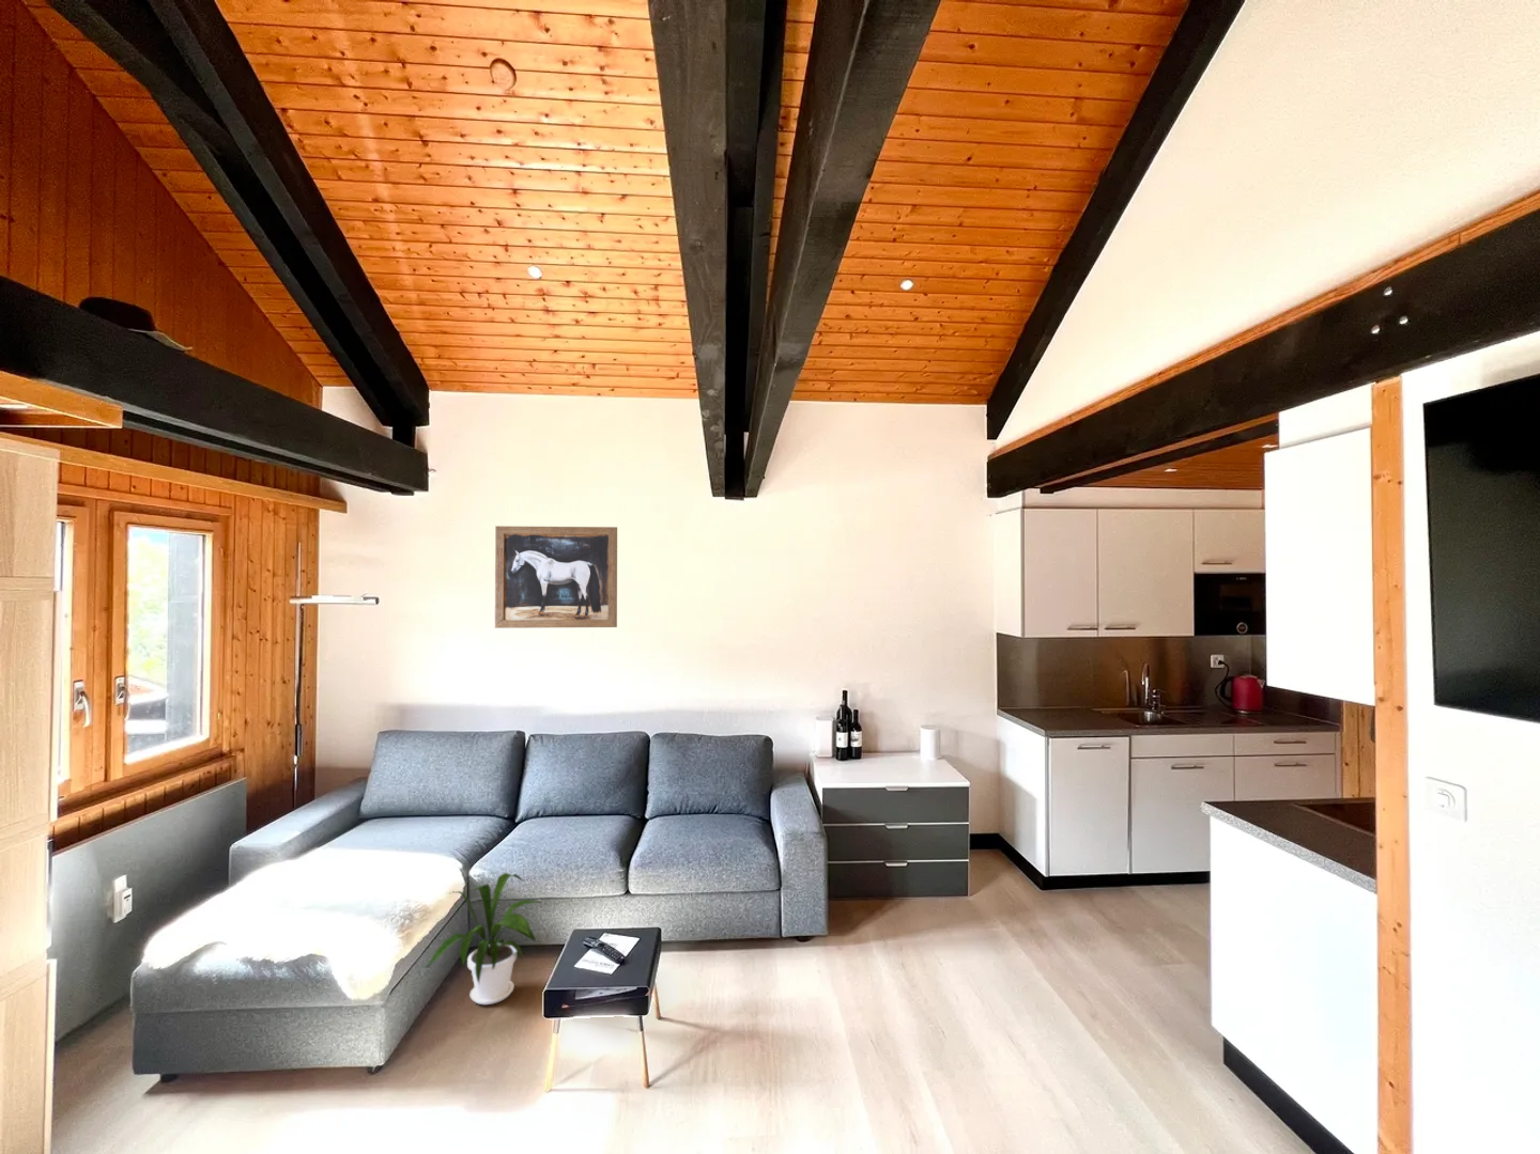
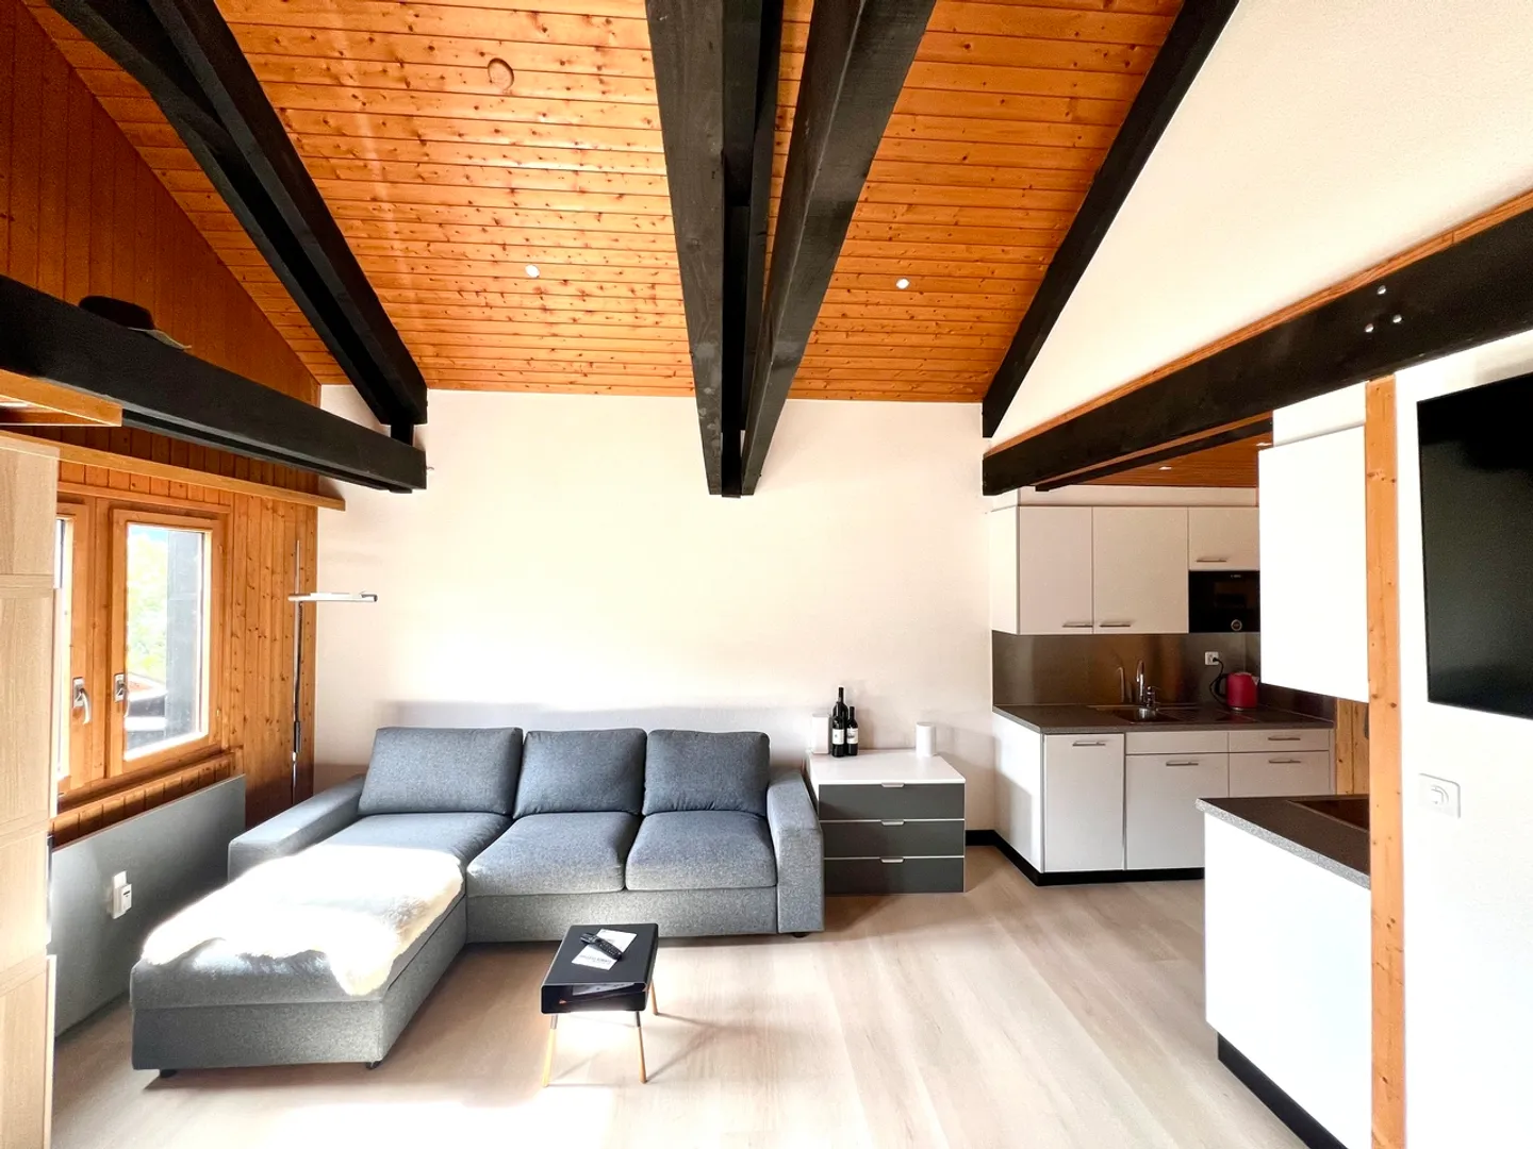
- house plant (494, 933)
- wall art (557, 577)
